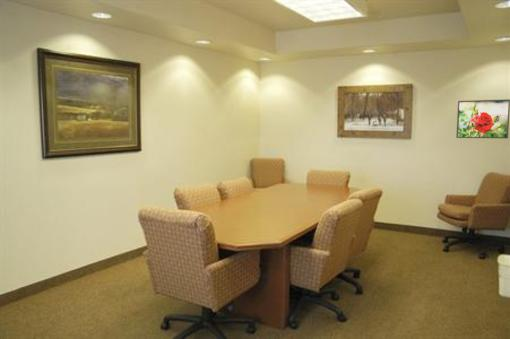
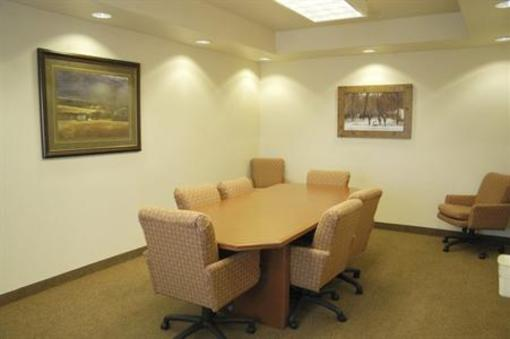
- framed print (482, 119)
